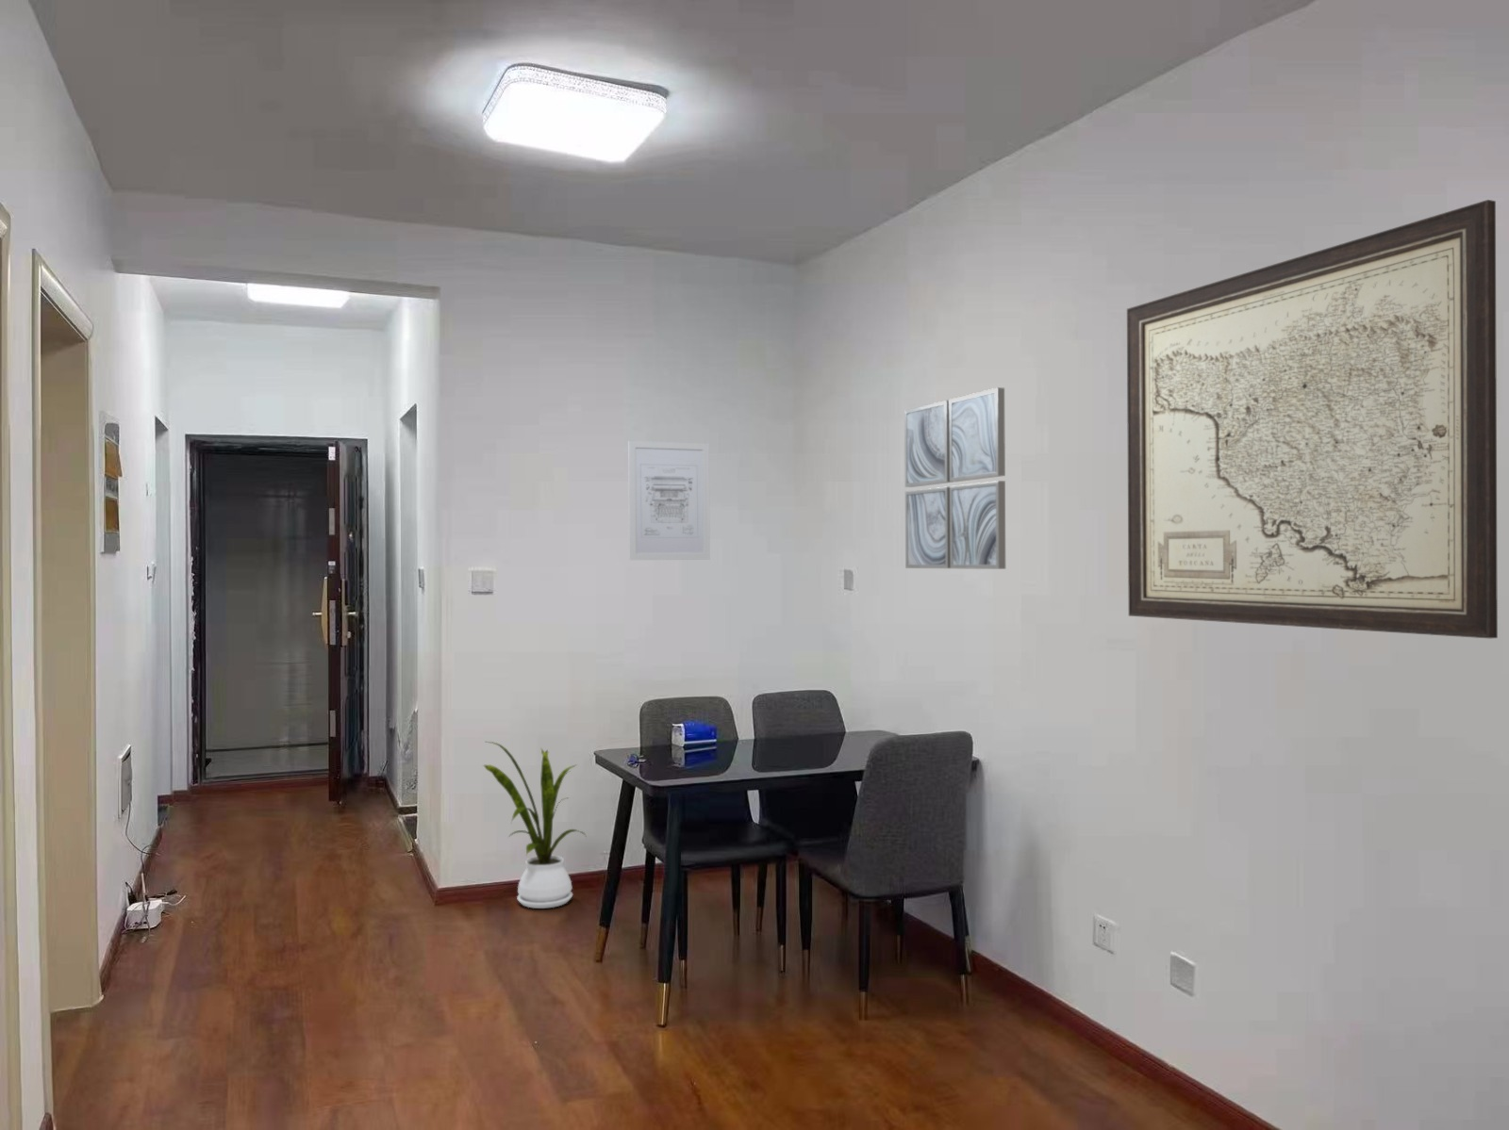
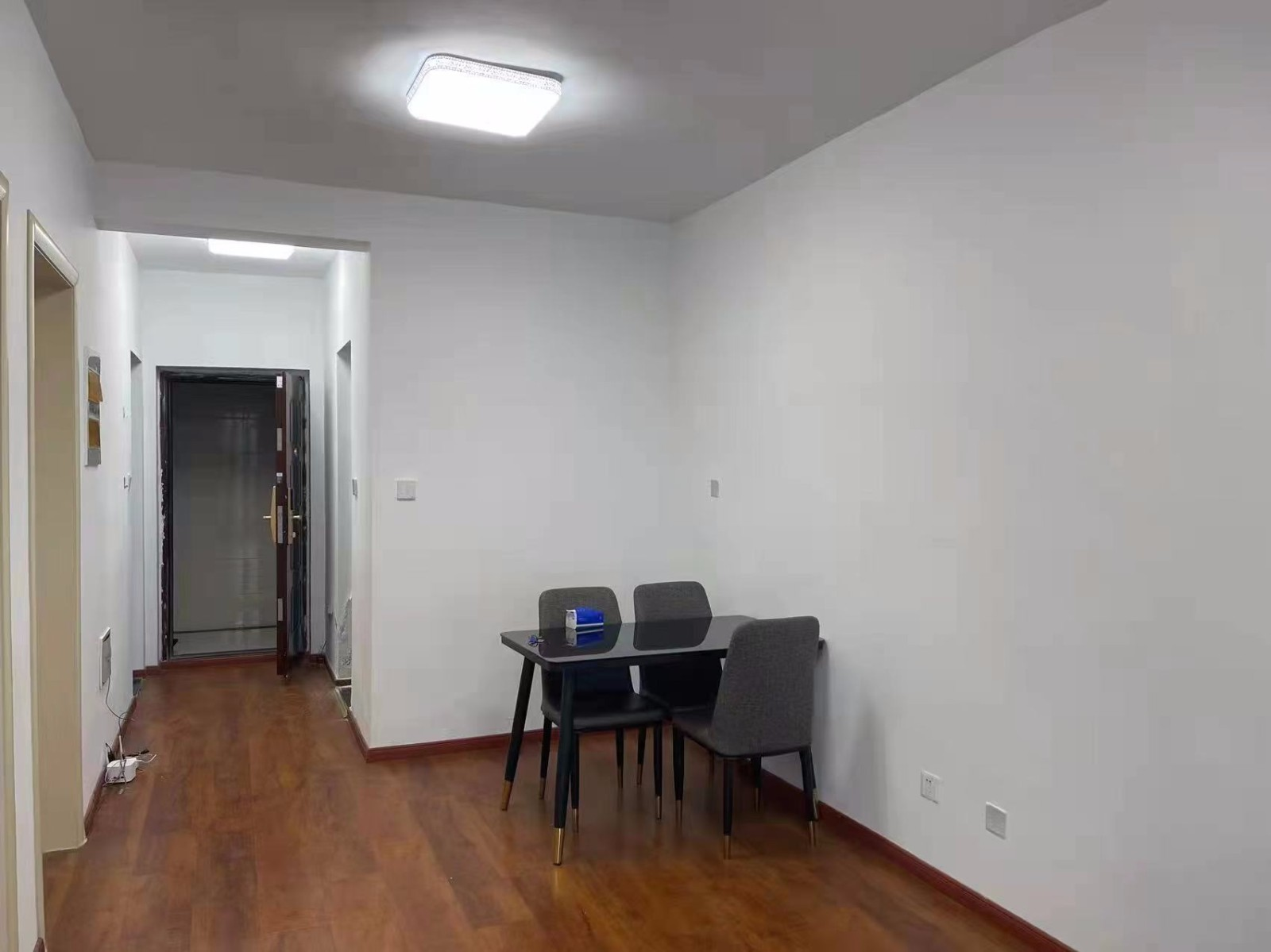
- wall art (952, 482)
- wall art (670, 501)
- house plant (537, 819)
- wall art (1280, 445)
